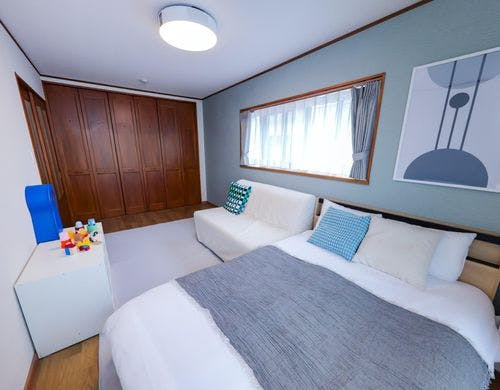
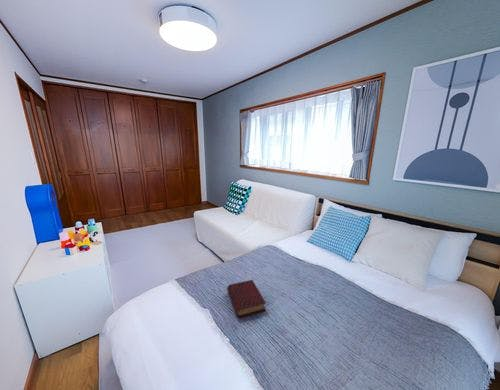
+ book (245, 297)
